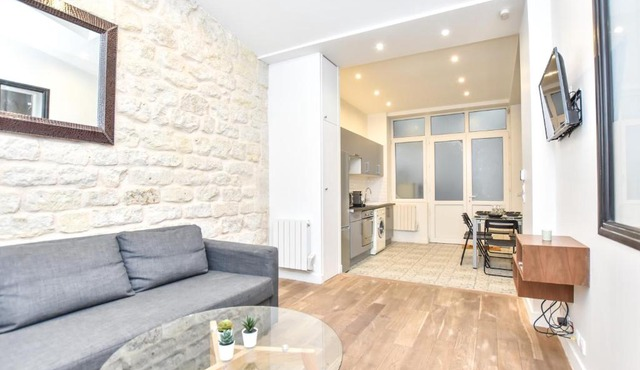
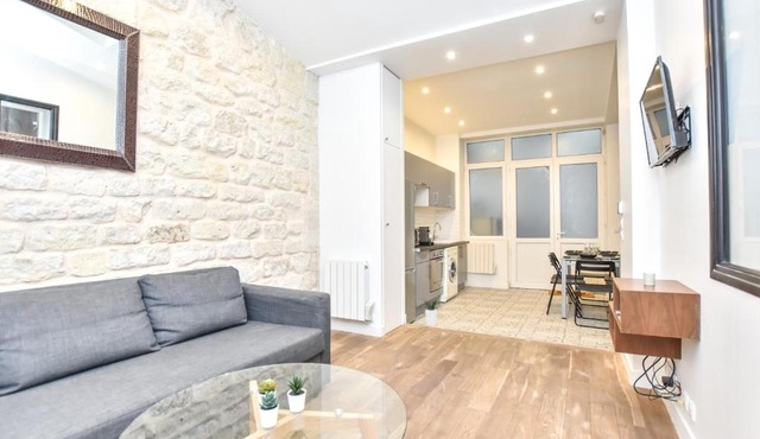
+ potted plant (430, 311)
